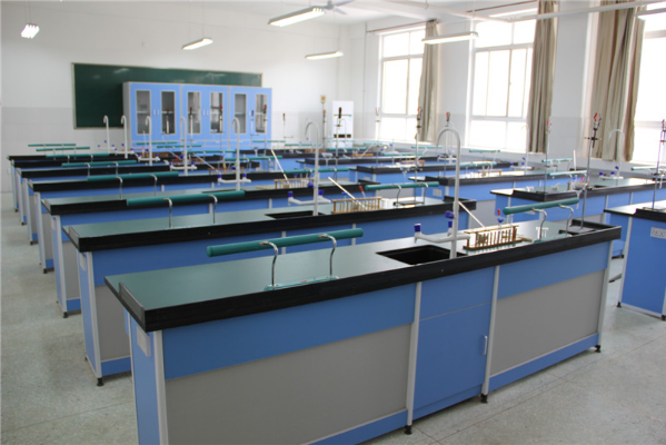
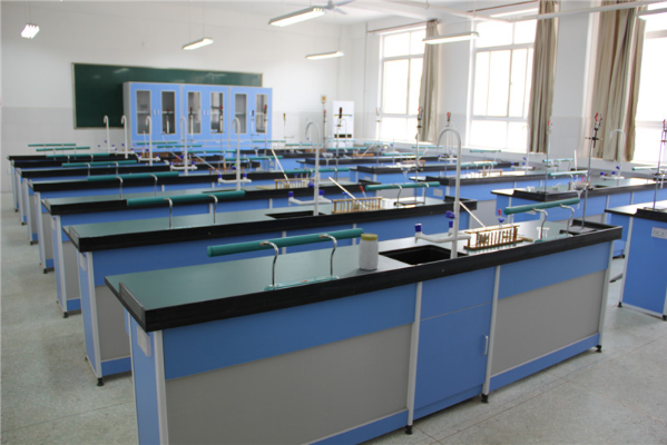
+ jar (369, 251)
